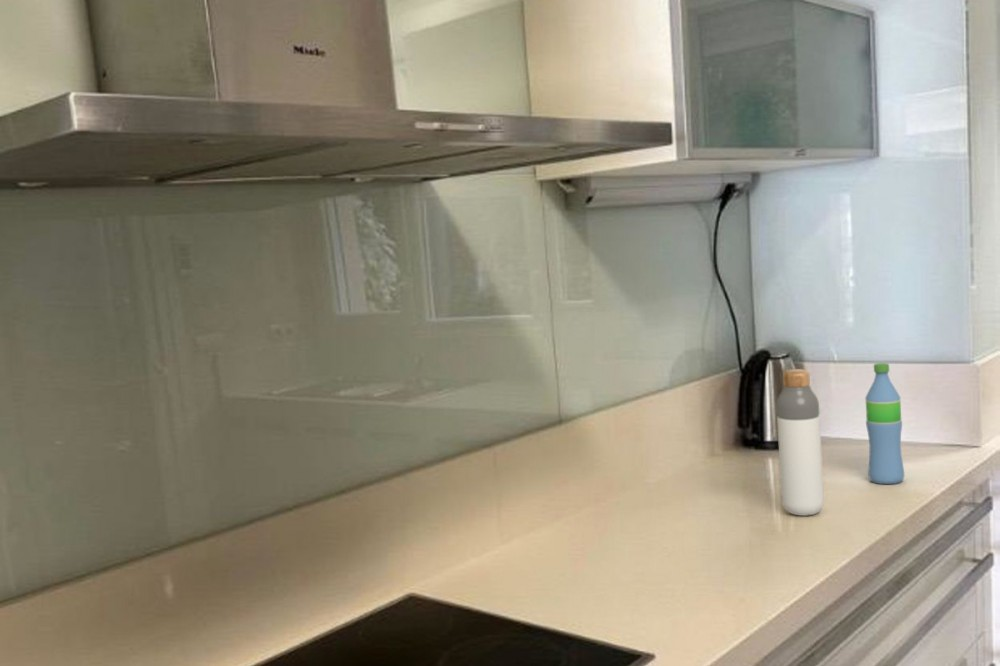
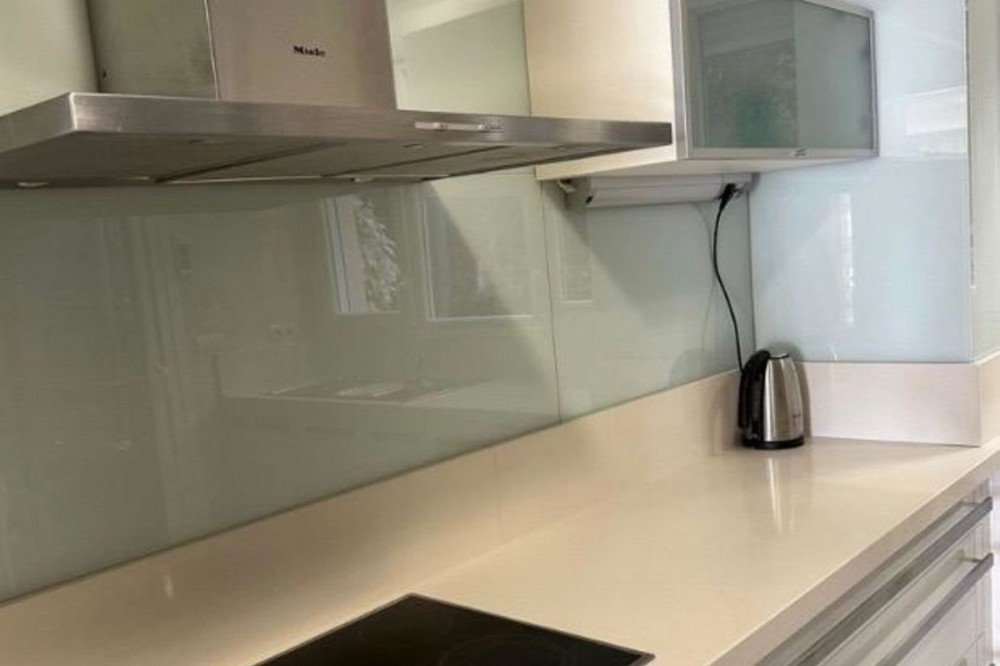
- water bottle (883, 422)
- bottle (799, 441)
